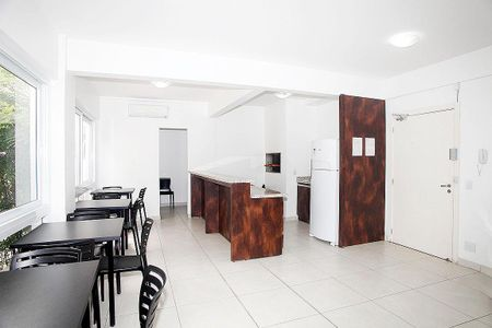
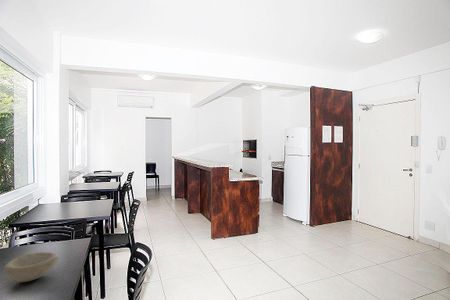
+ bowl (32, 268)
